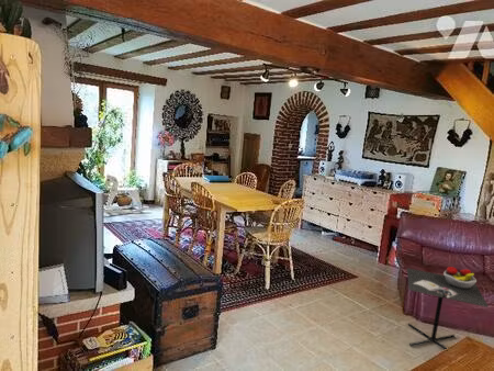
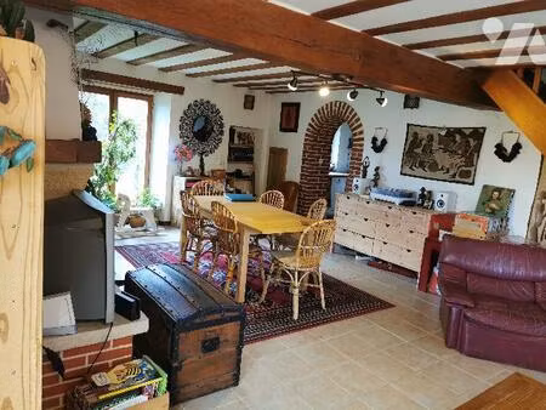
- kitchen table (439, 306)
